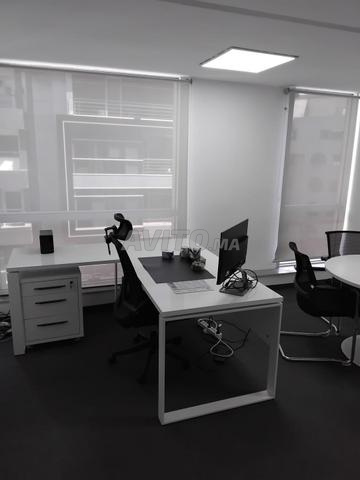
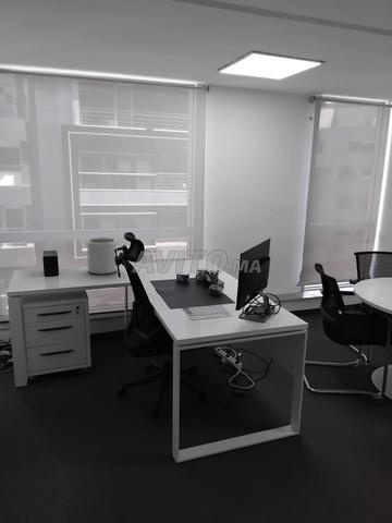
+ plant pot (102, 255)
